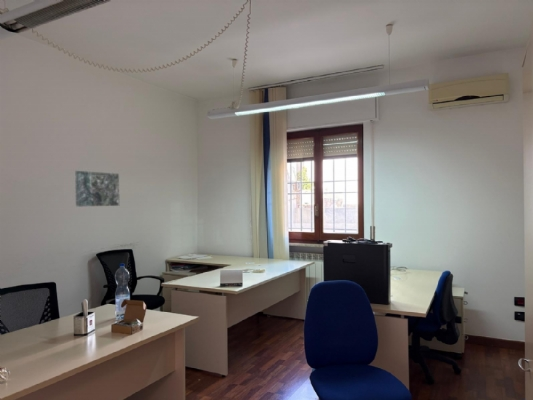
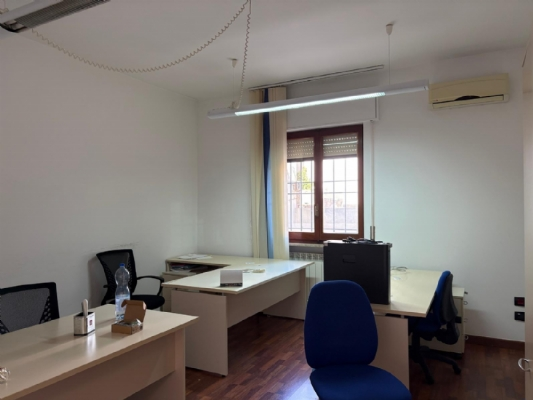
- map (98, 189)
